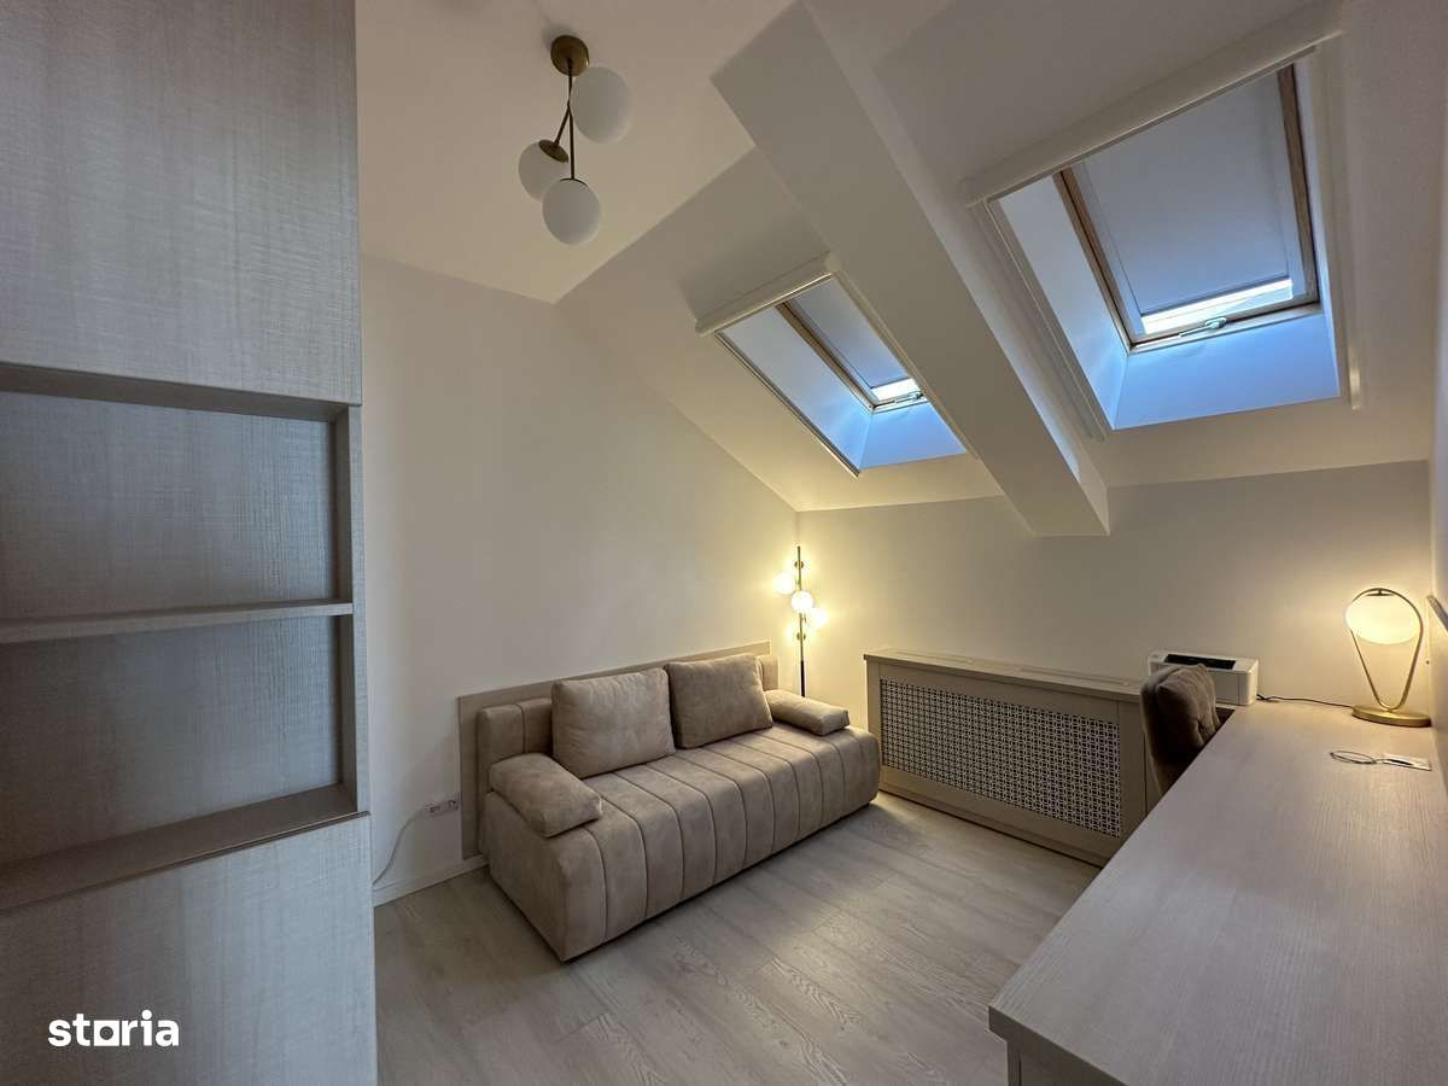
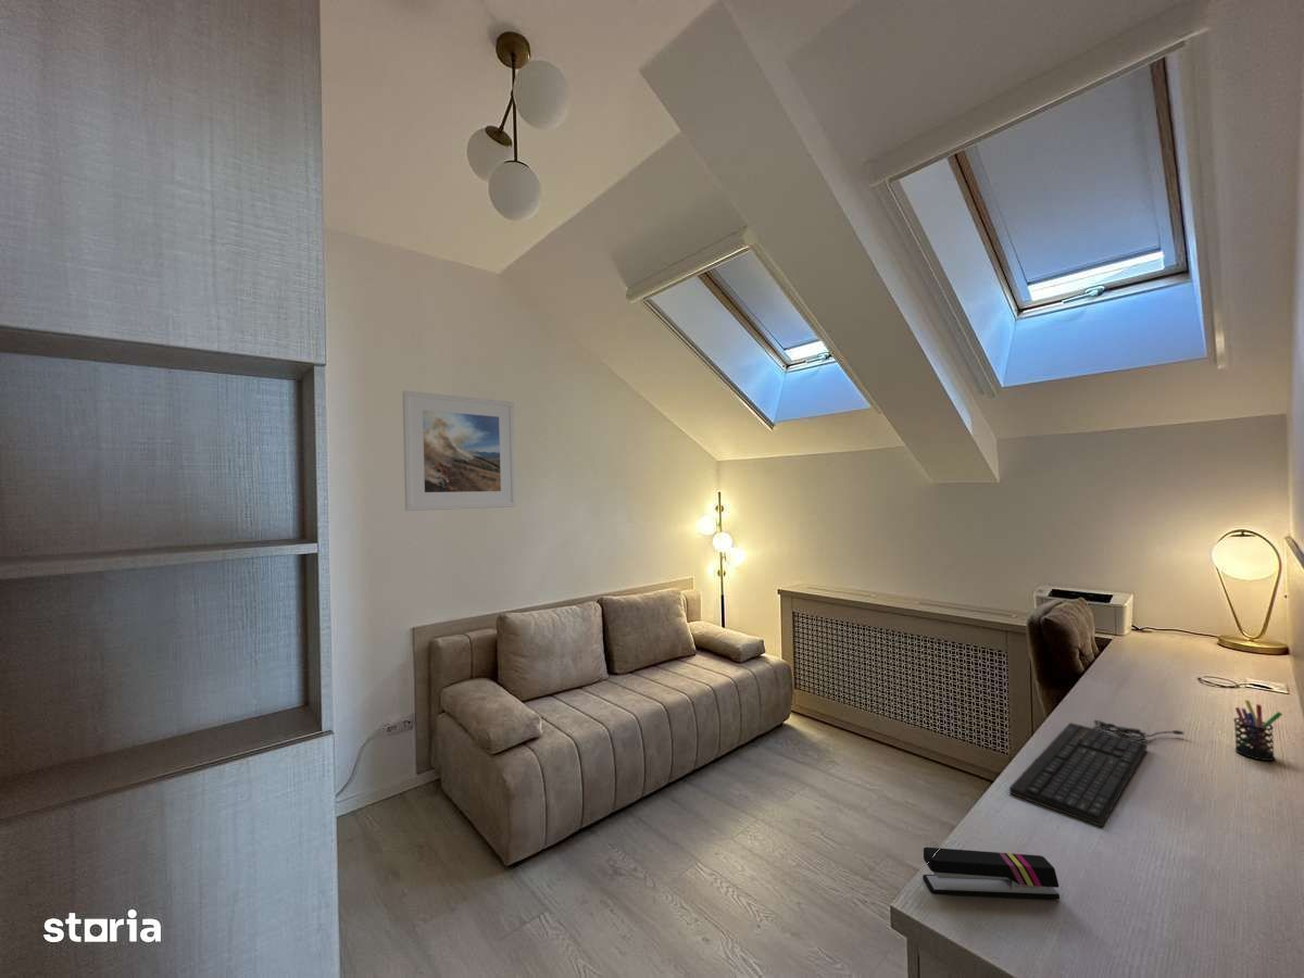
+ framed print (463, 452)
+ keyboard (1105, 757)
+ stapler (988, 872)
+ pen holder (1258, 728)
